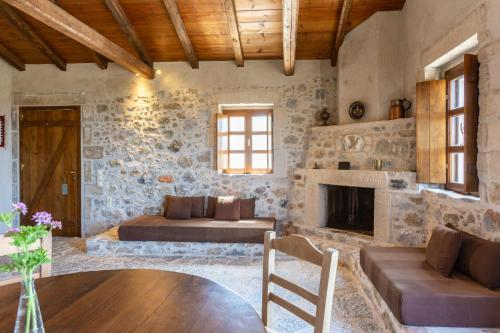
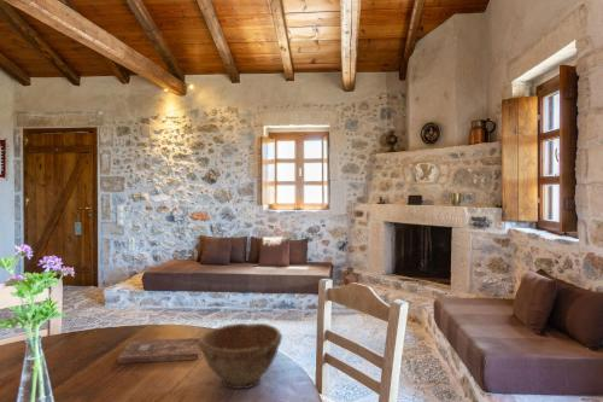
+ bible (164, 349)
+ bowl (240, 357)
